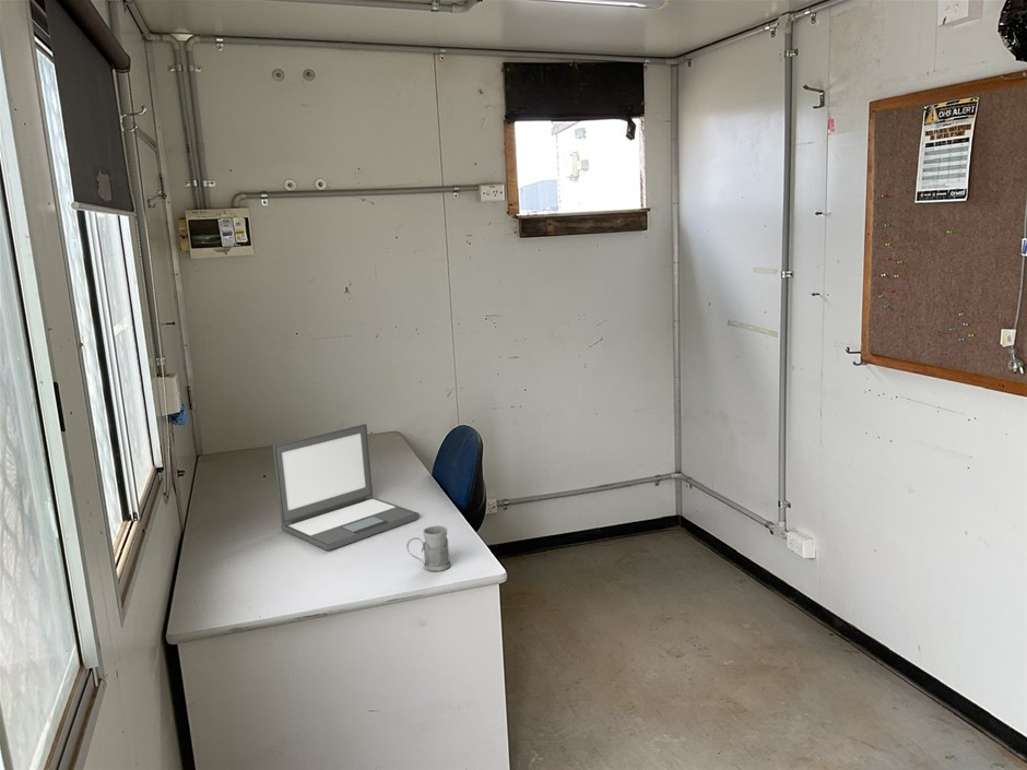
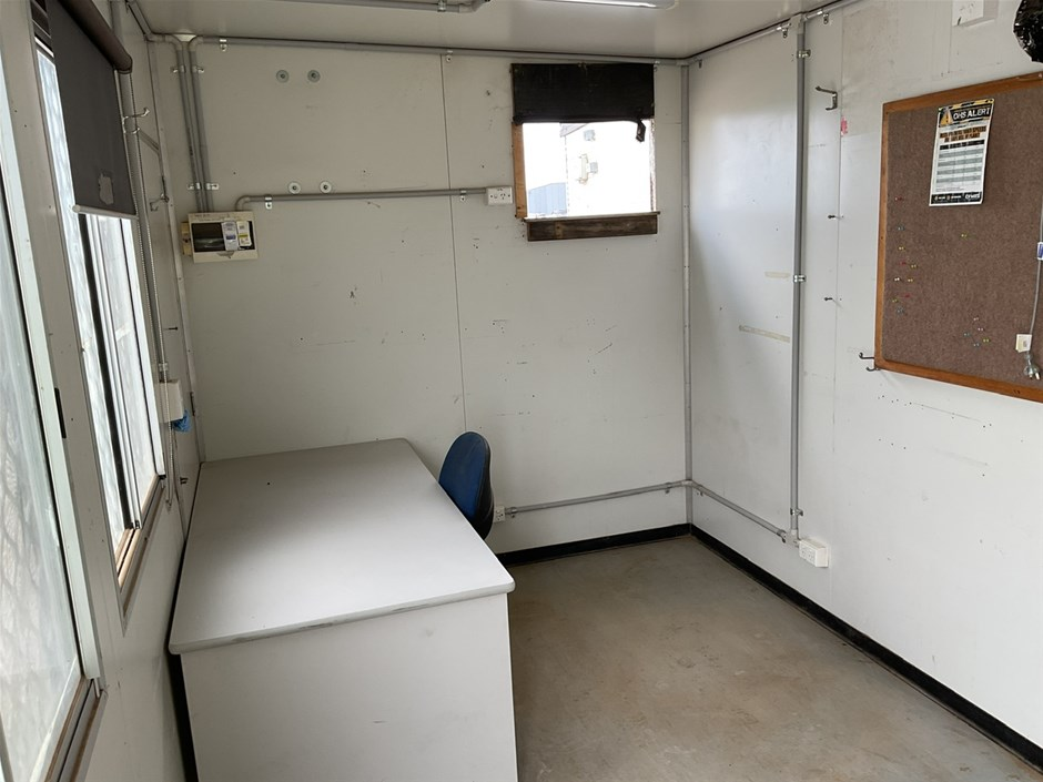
- laptop (346, 482)
- mug (428, 549)
